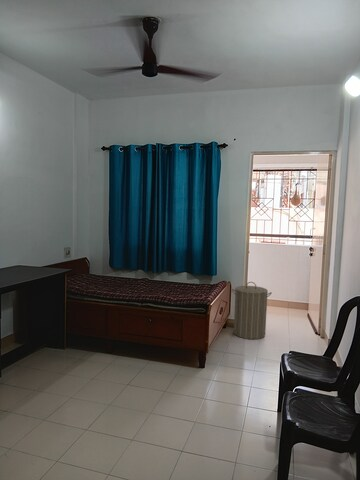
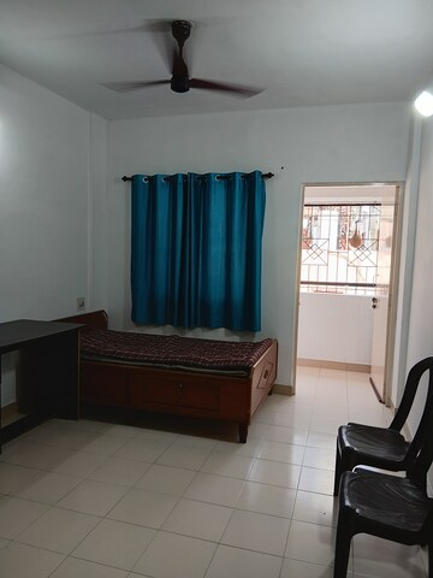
- laundry hamper (250, 308)
